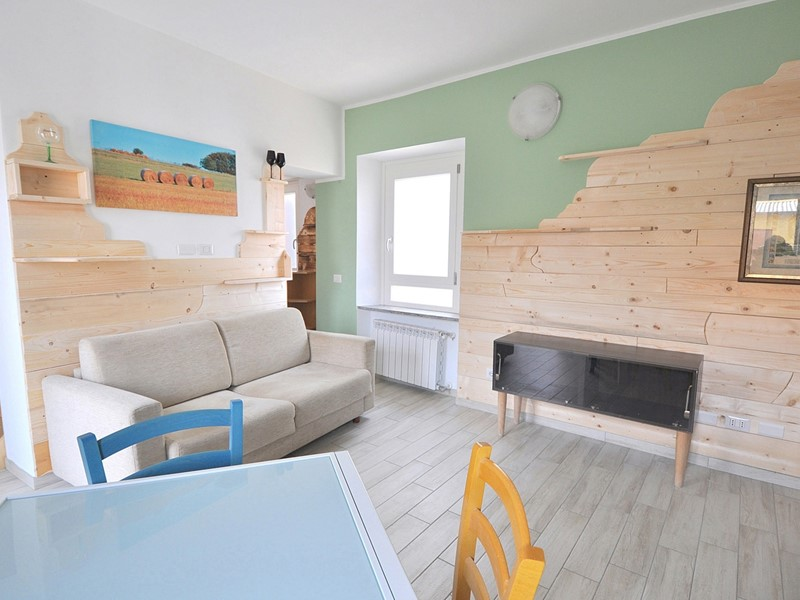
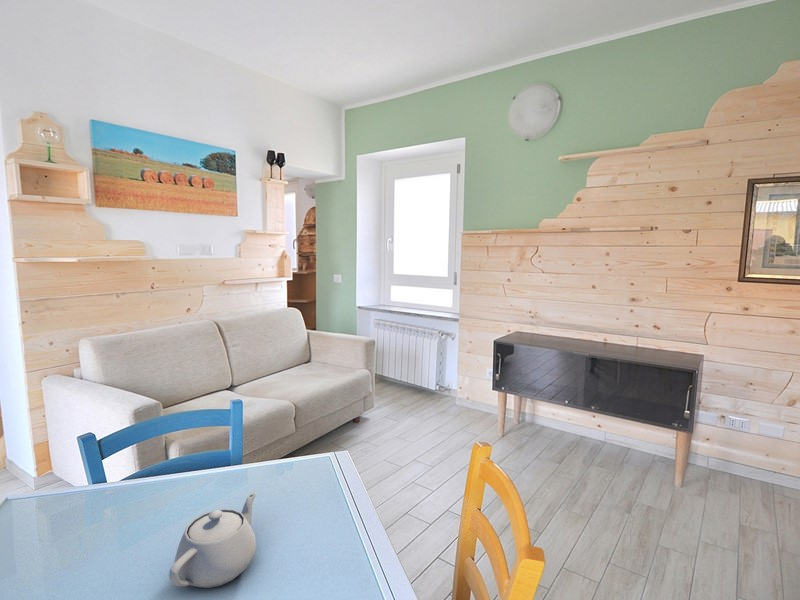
+ teapot (217, 538)
